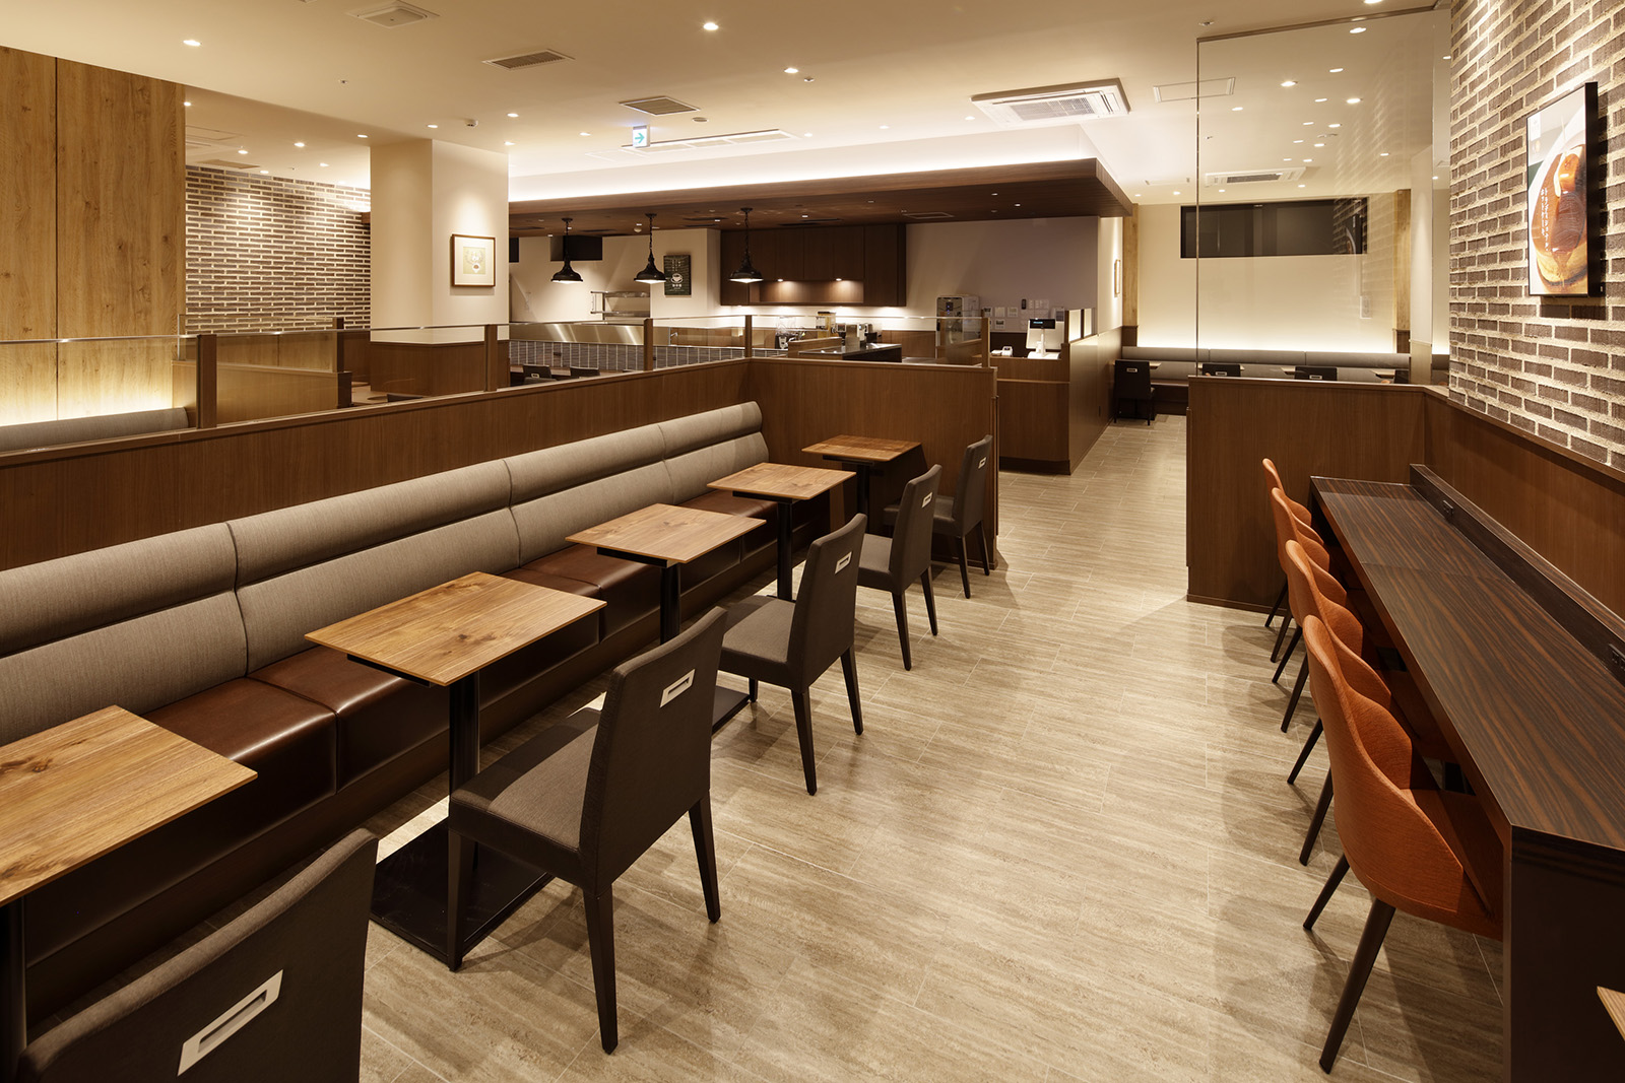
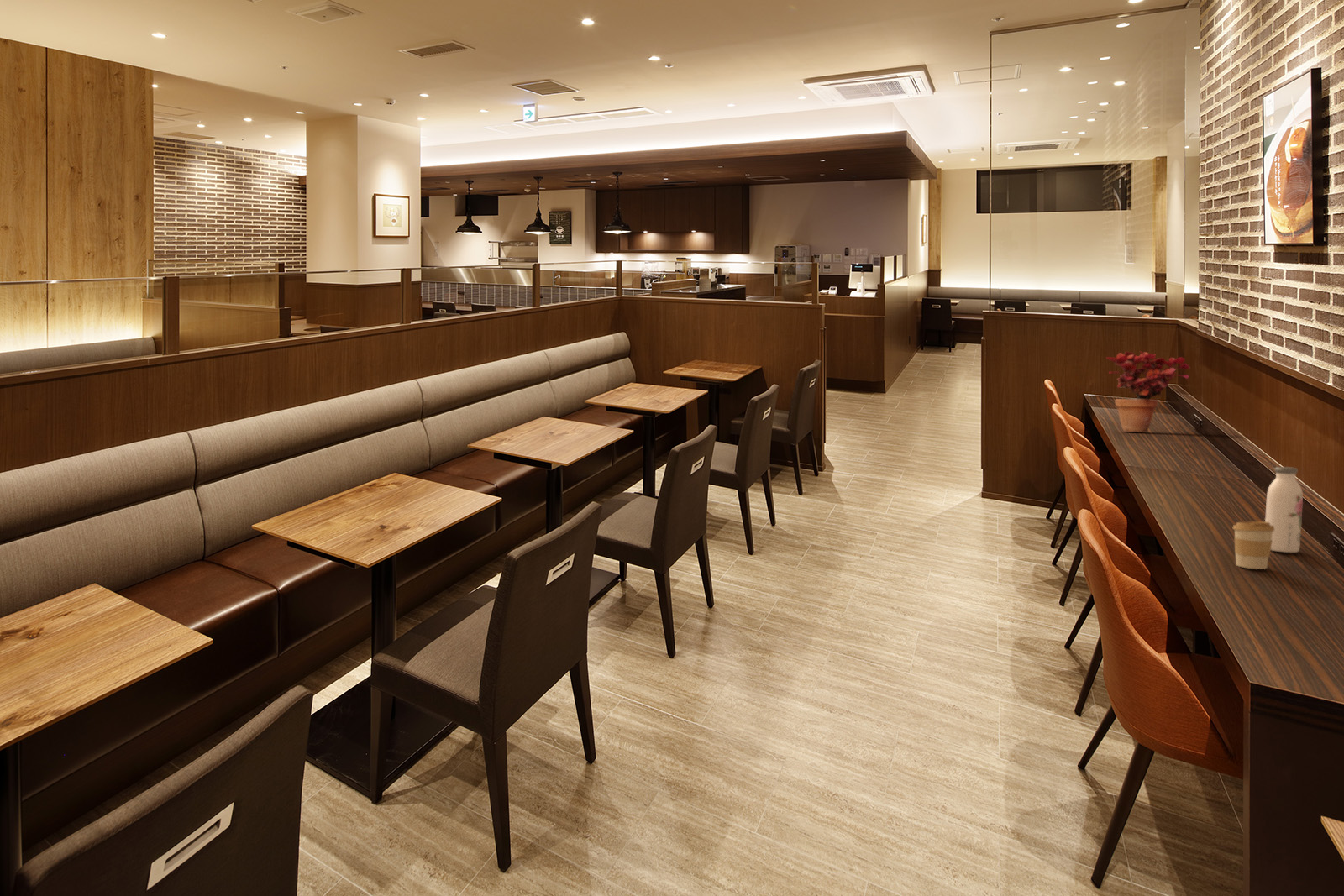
+ coffee cup (1252, 543)
+ potted plant (1143, 391)
+ water bottle (1284, 508)
